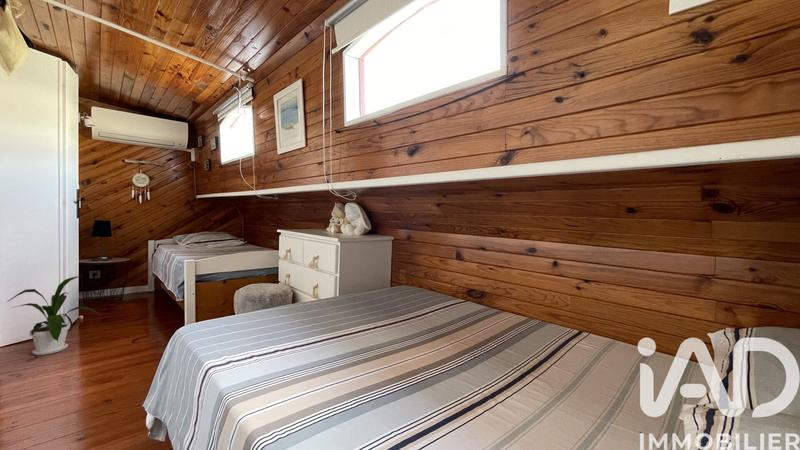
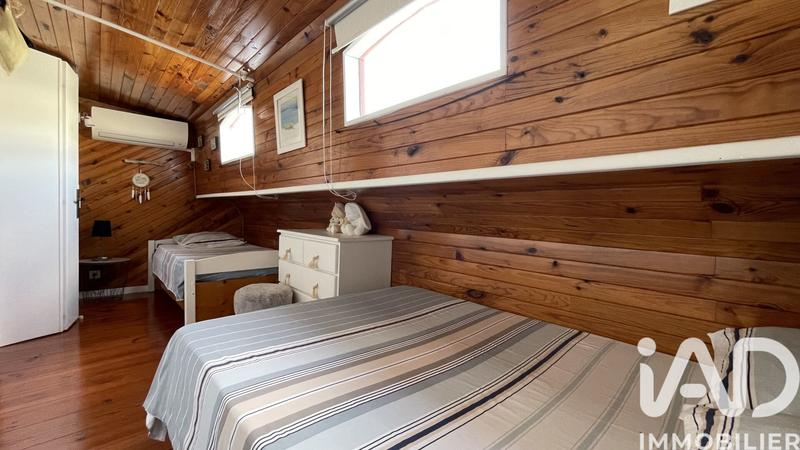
- house plant (52, 314)
